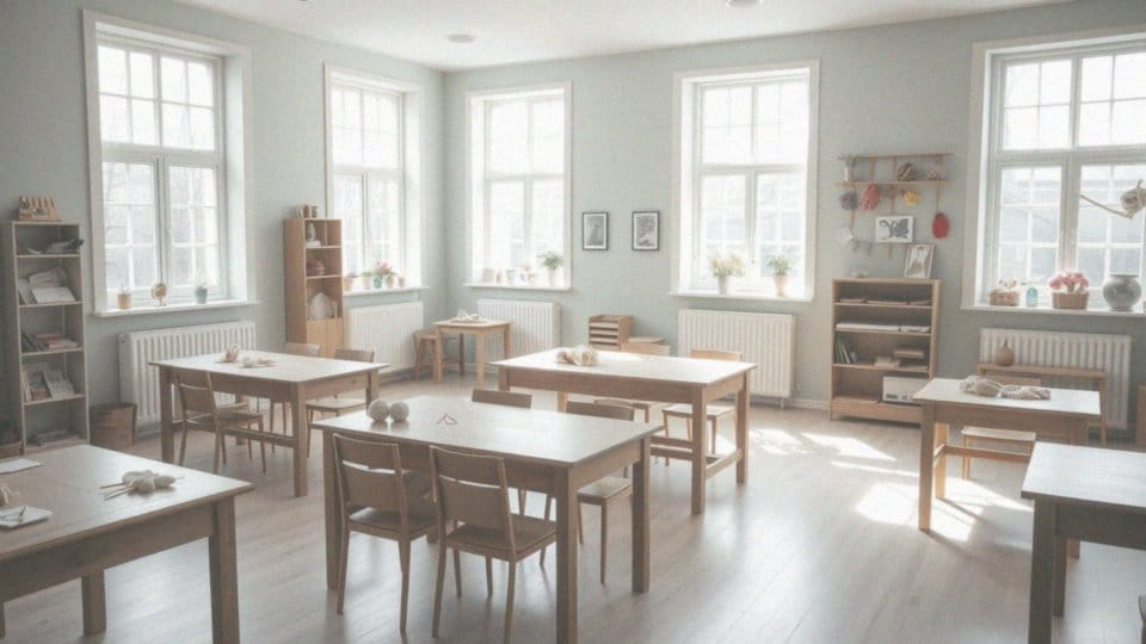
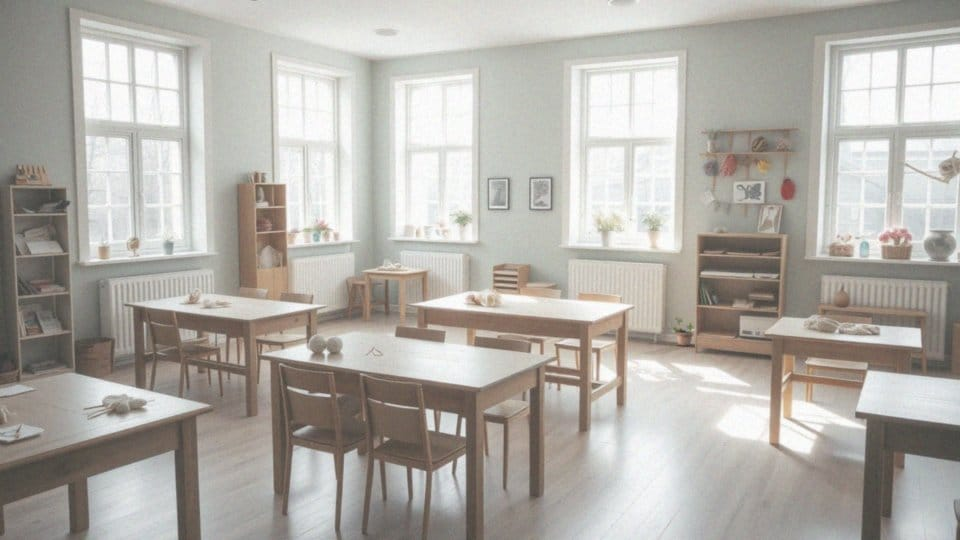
+ potted plant (684, 330)
